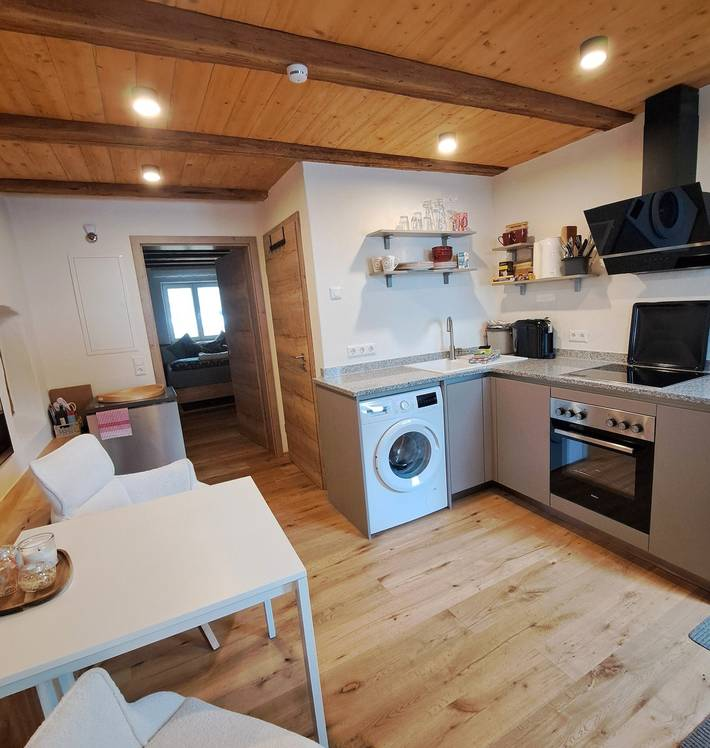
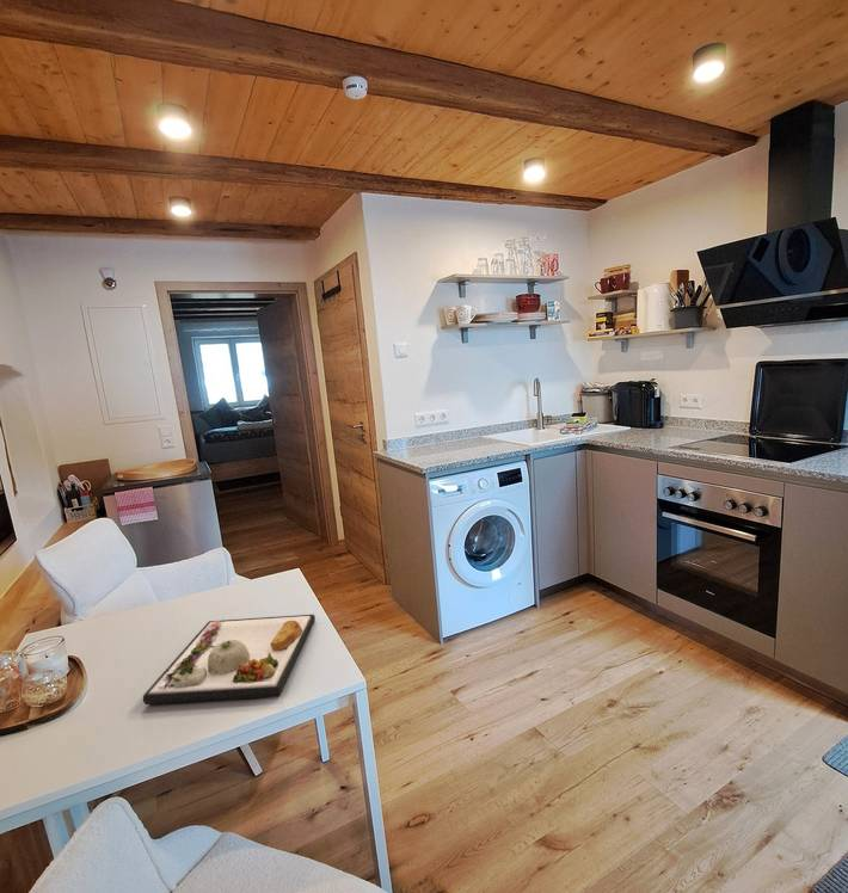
+ dinner plate (238, 645)
